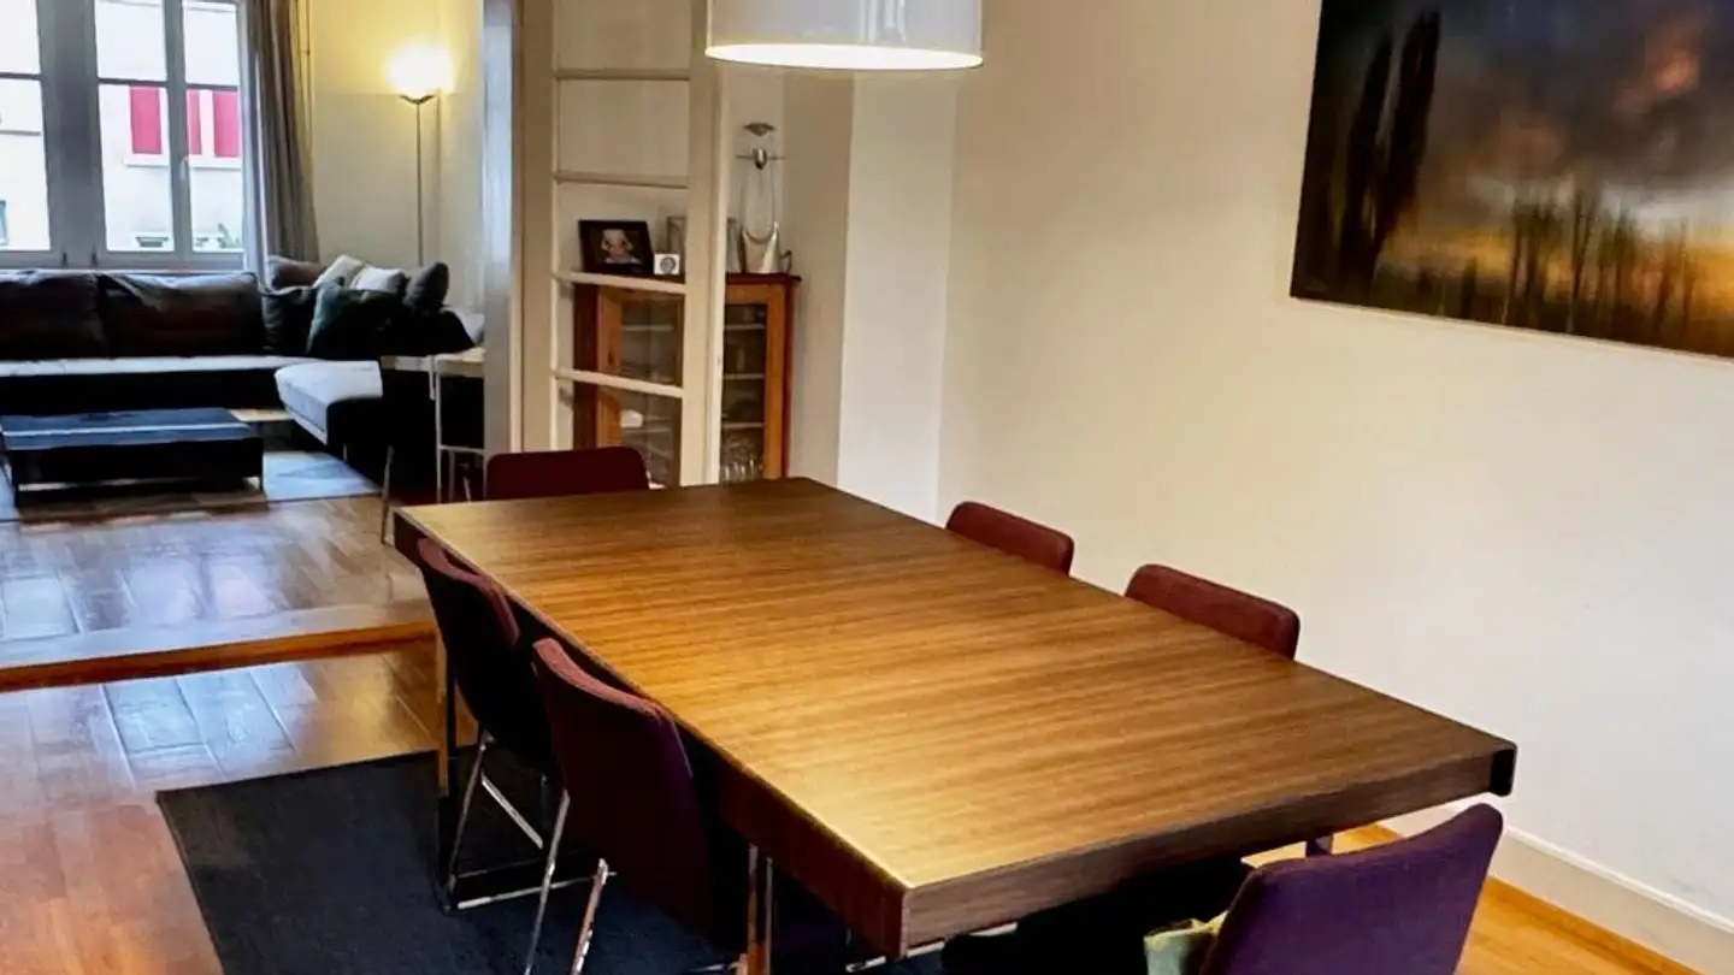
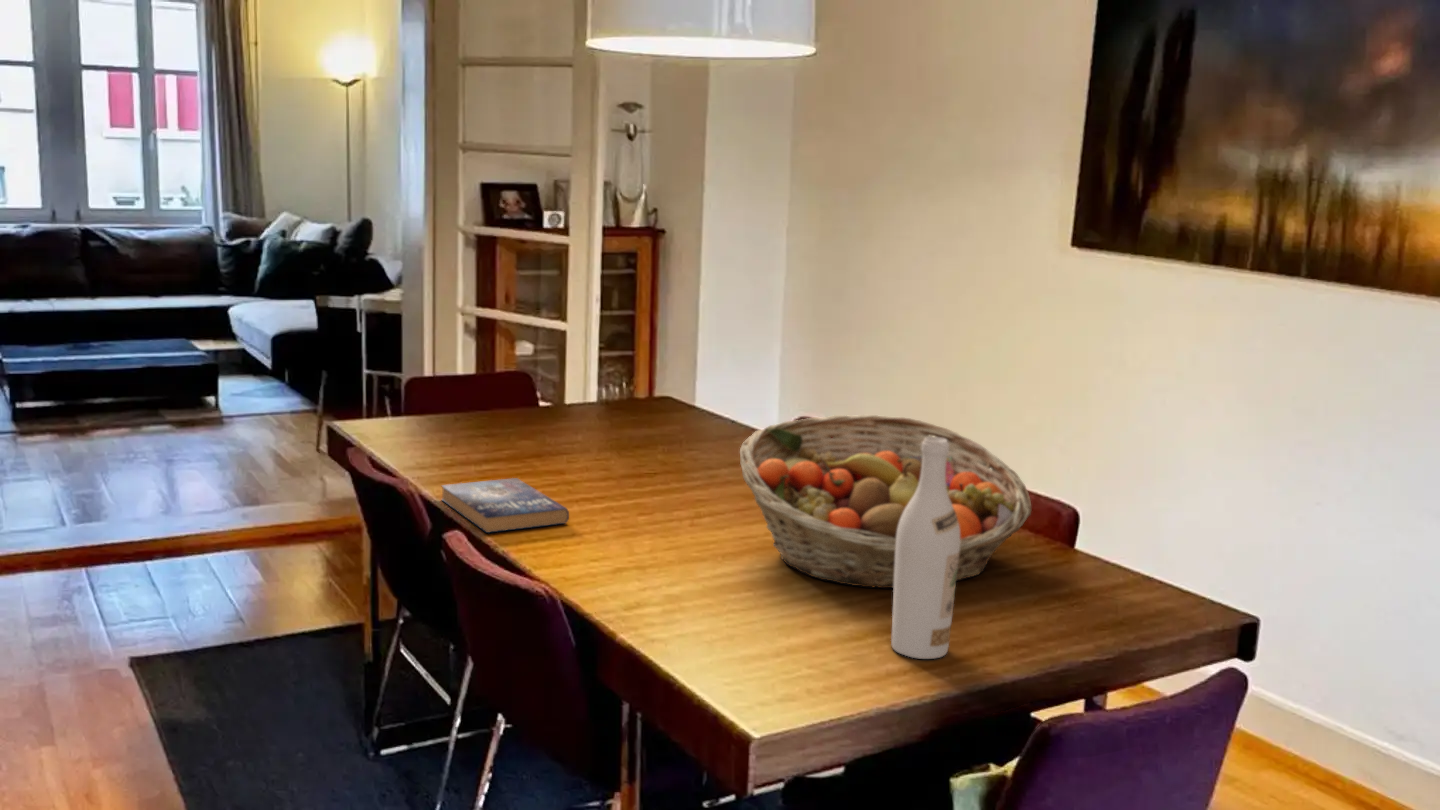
+ book (503, 503)
+ fruit basket (882, 497)
+ wine bottle (927, 545)
